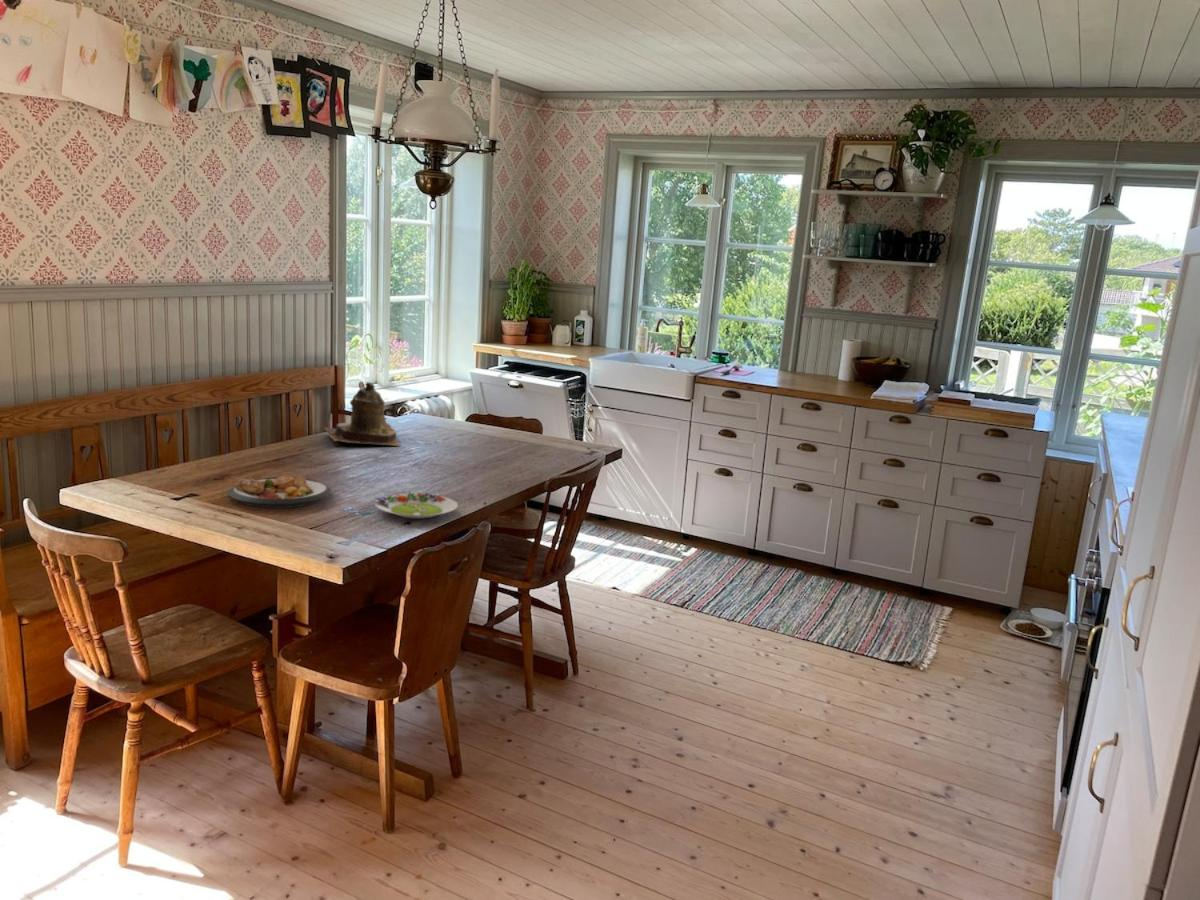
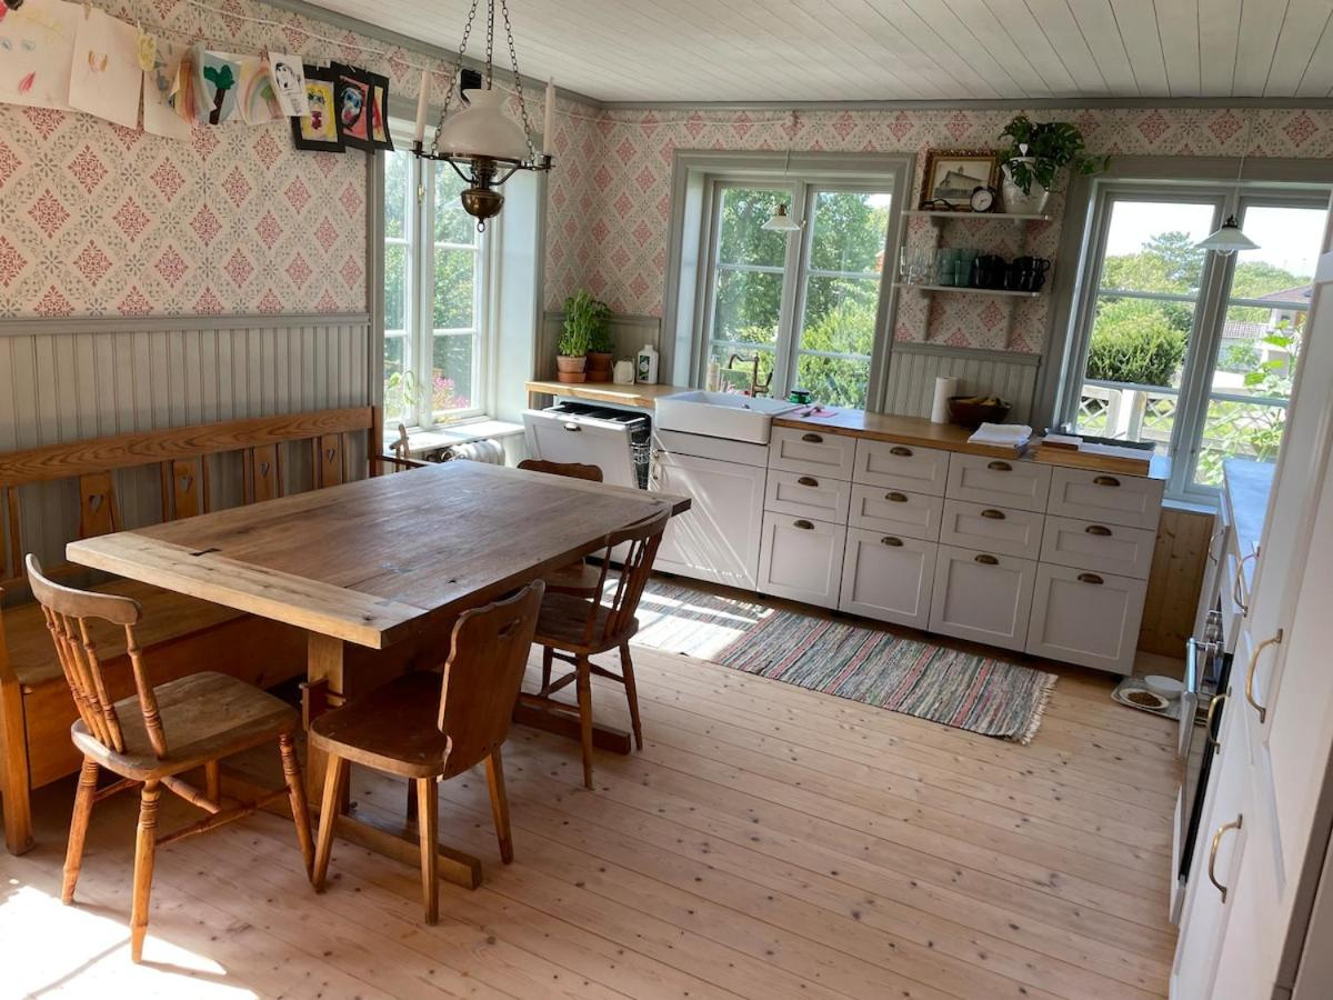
- salad plate (416, 506)
- teapot (362, 411)
- plate (280, 488)
